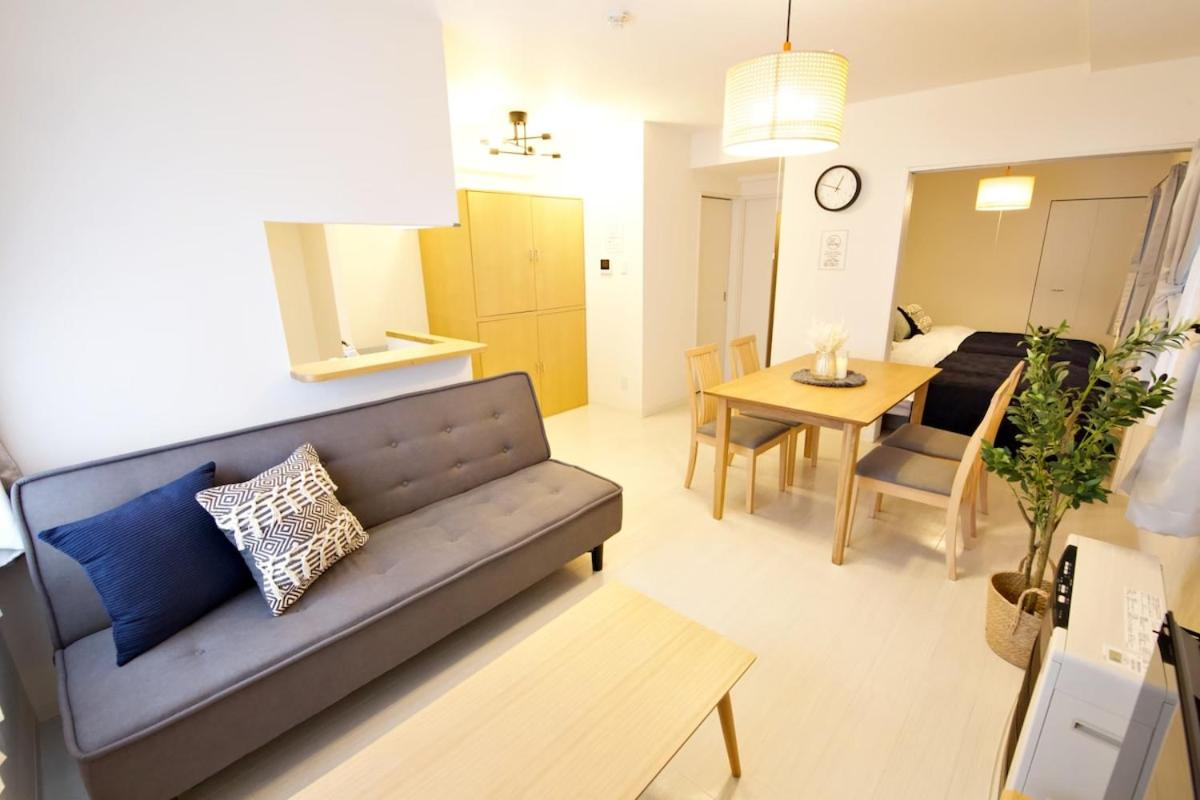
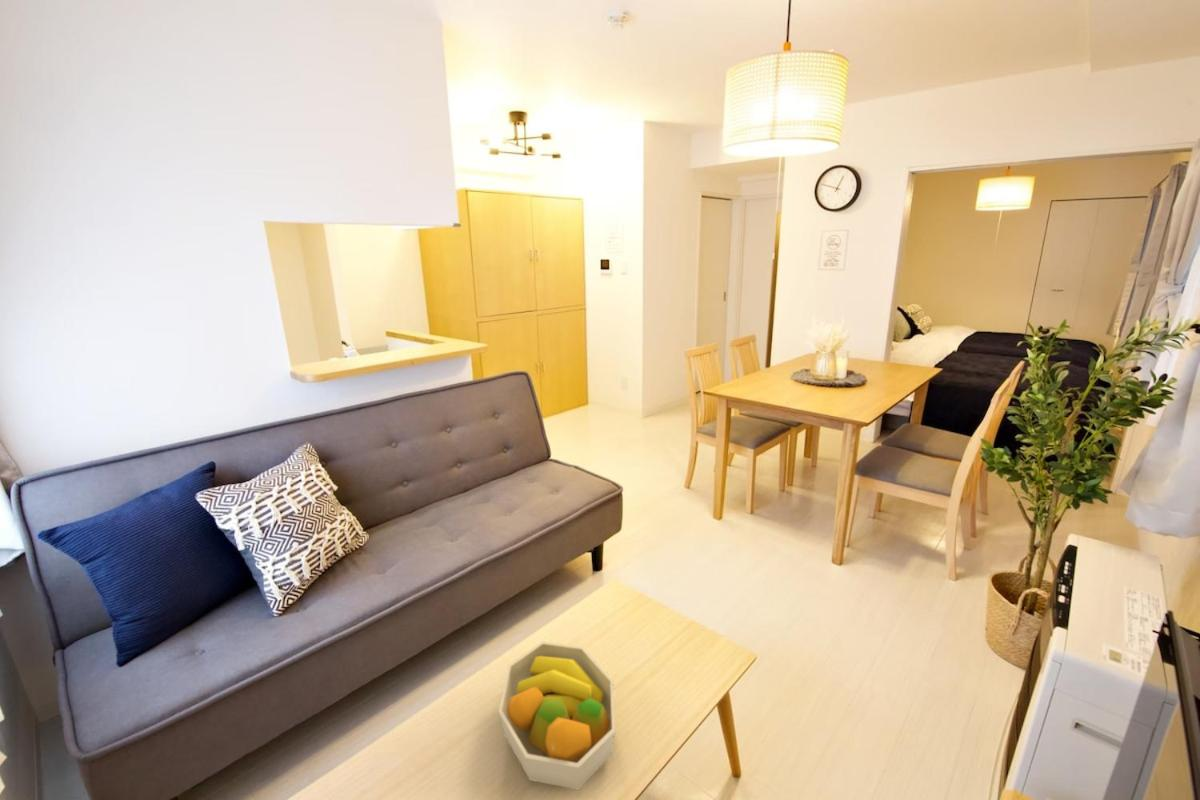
+ fruit bowl (558, 704)
